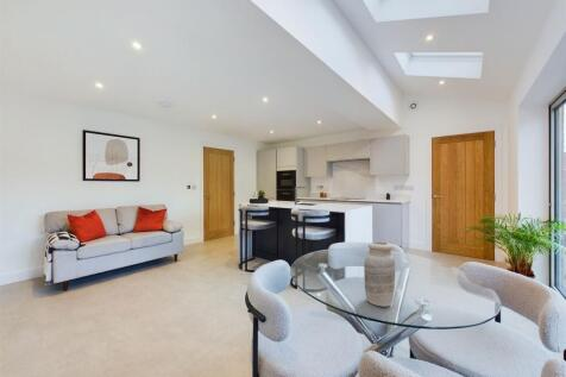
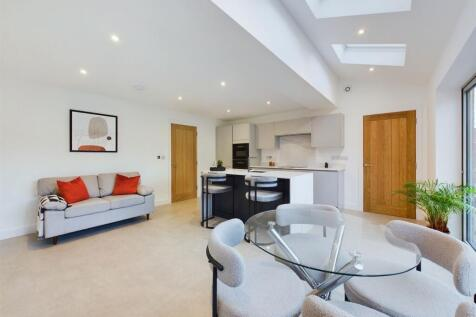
- vase (379, 272)
